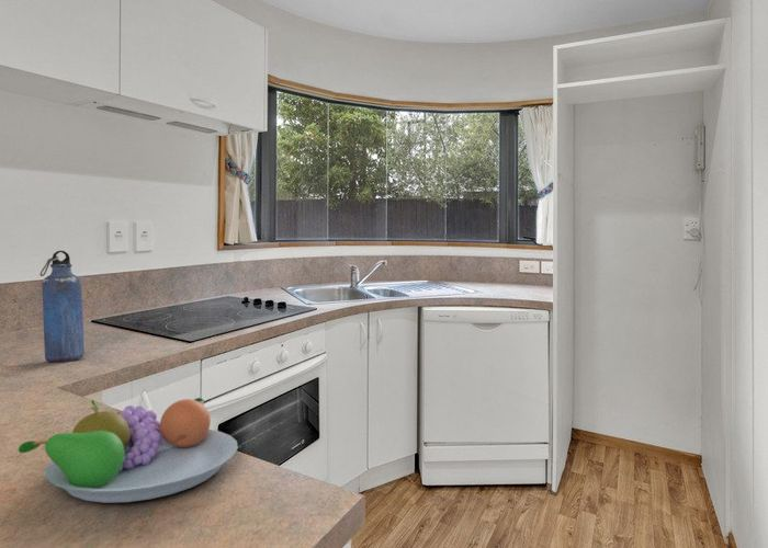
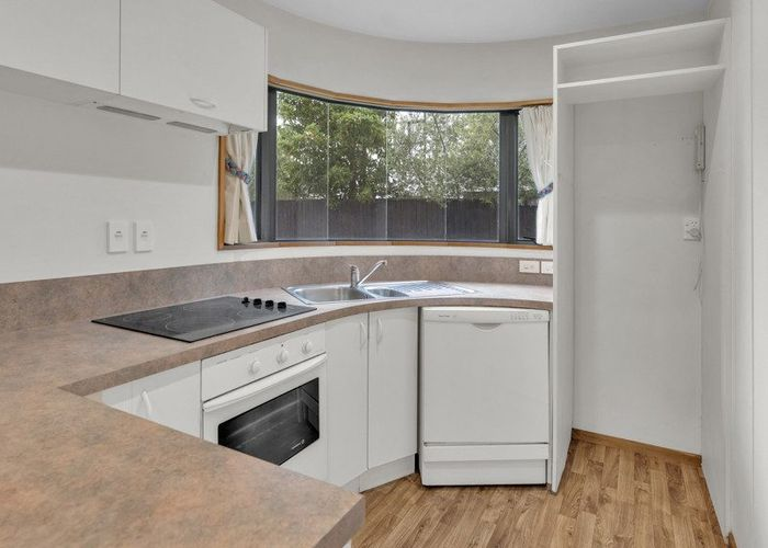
- water bottle (61, 305)
- fruit bowl (139, 437)
